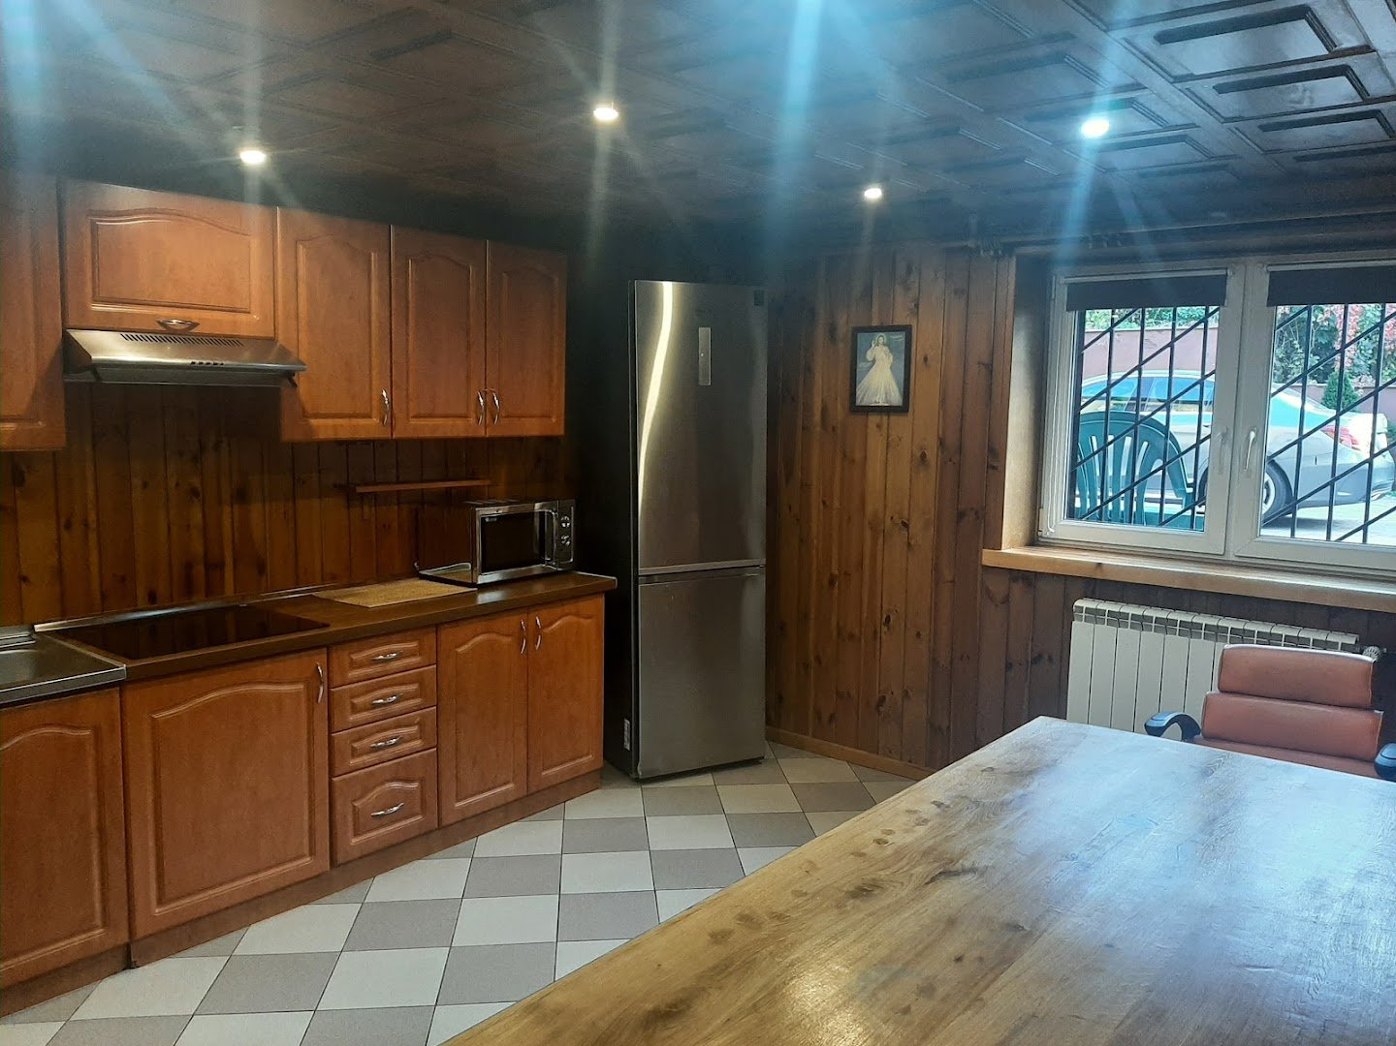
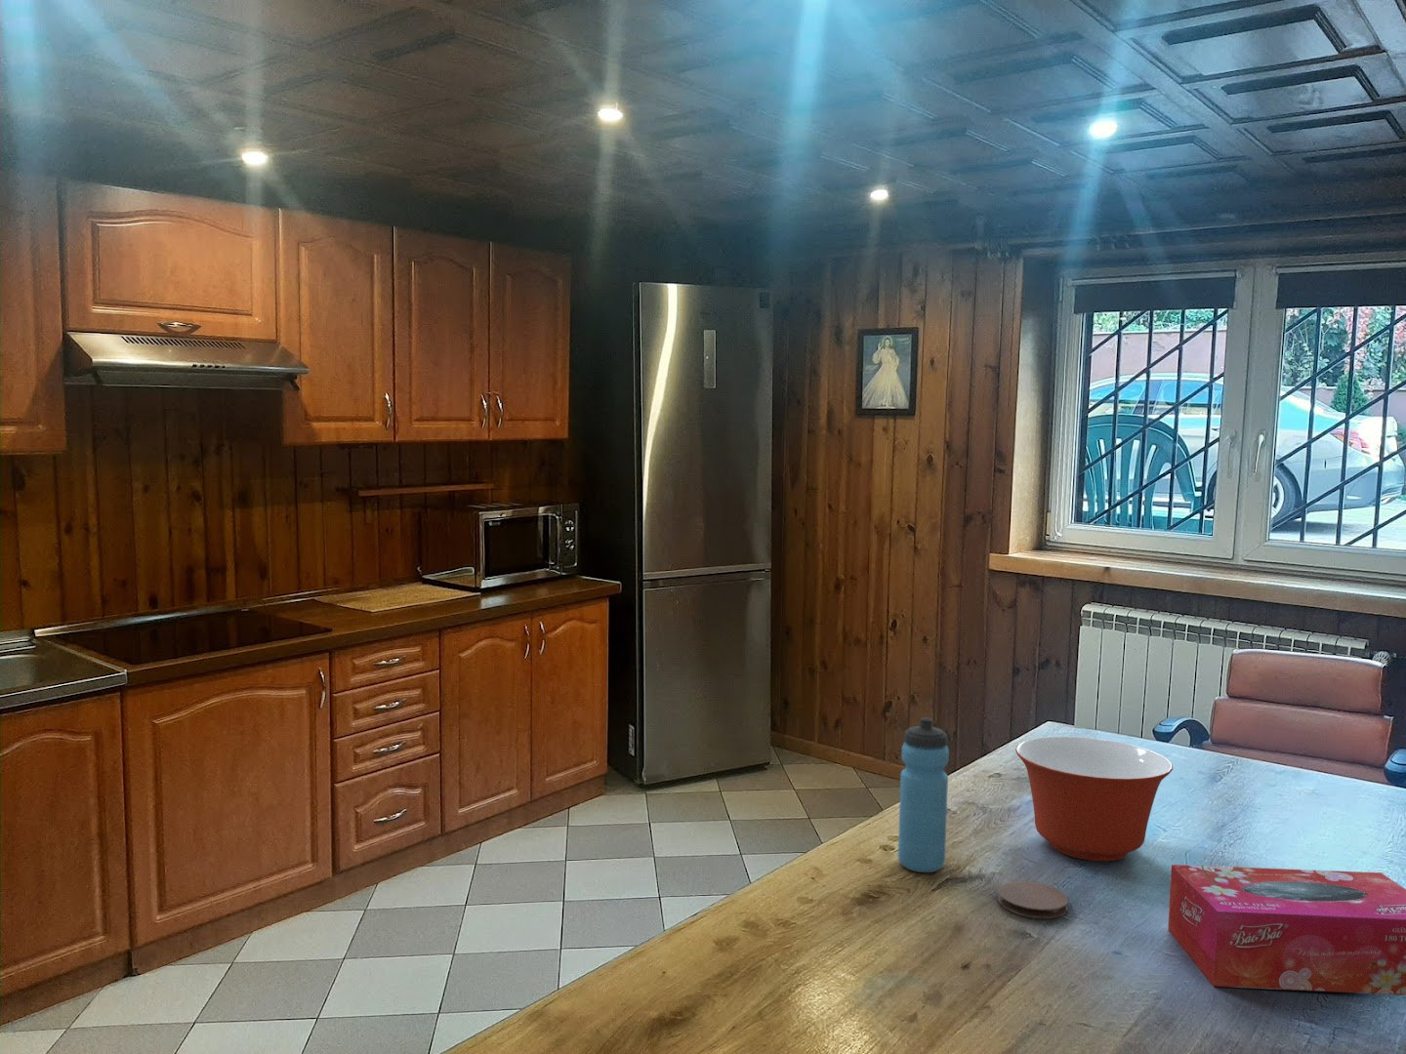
+ mixing bowl (1089, 802)
+ water bottle (923, 792)
+ tissue box (1301, 927)
+ coaster (1032, 899)
